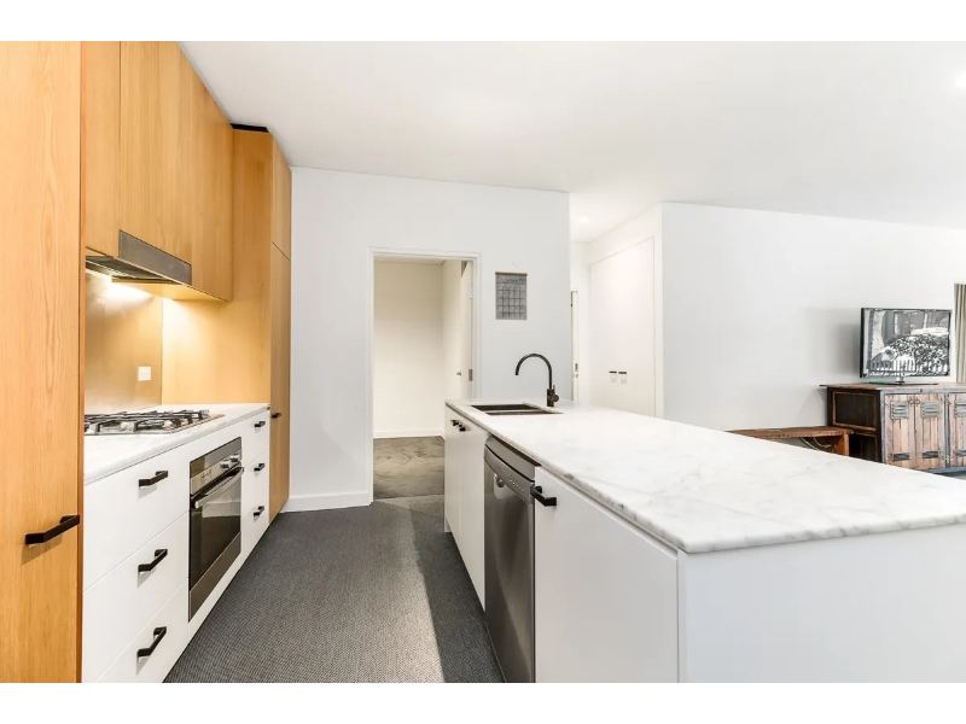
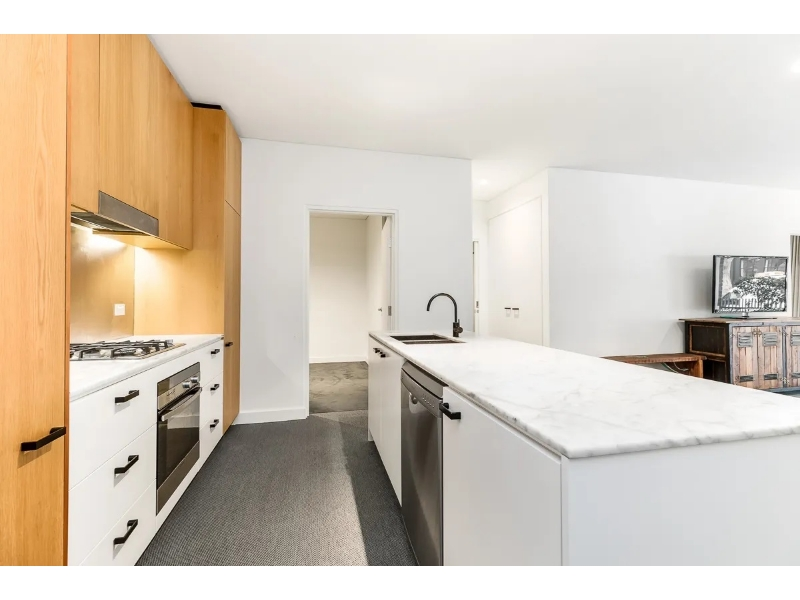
- calendar (511, 290)
